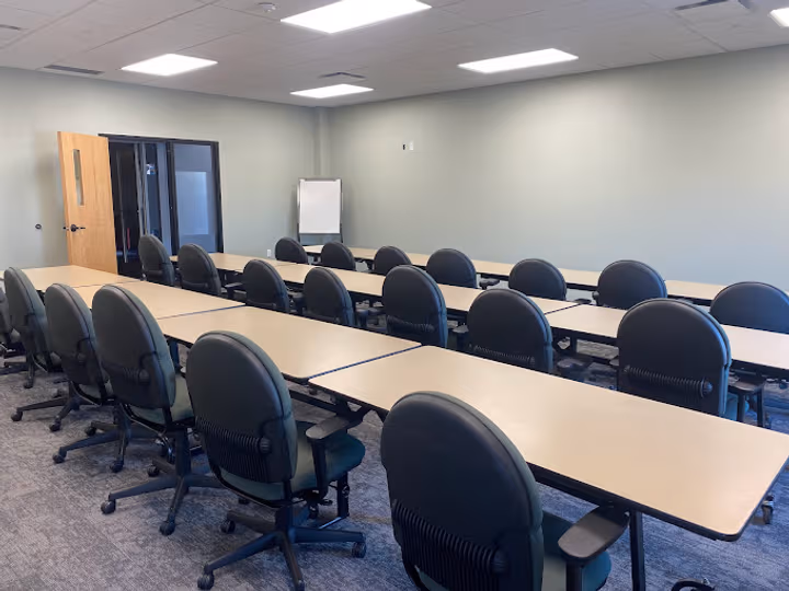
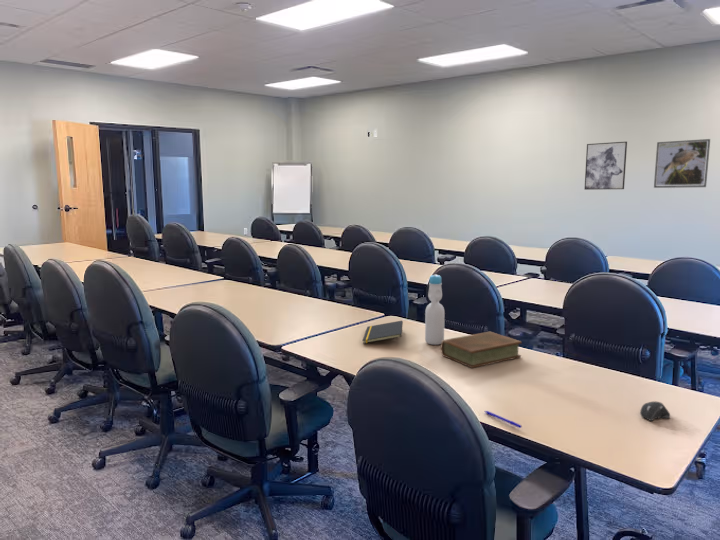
+ bottle (435, 308)
+ wall art (605, 166)
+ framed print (681, 164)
+ book (480, 348)
+ pen (501, 418)
+ notepad (383, 331)
+ computer mouse (656, 409)
